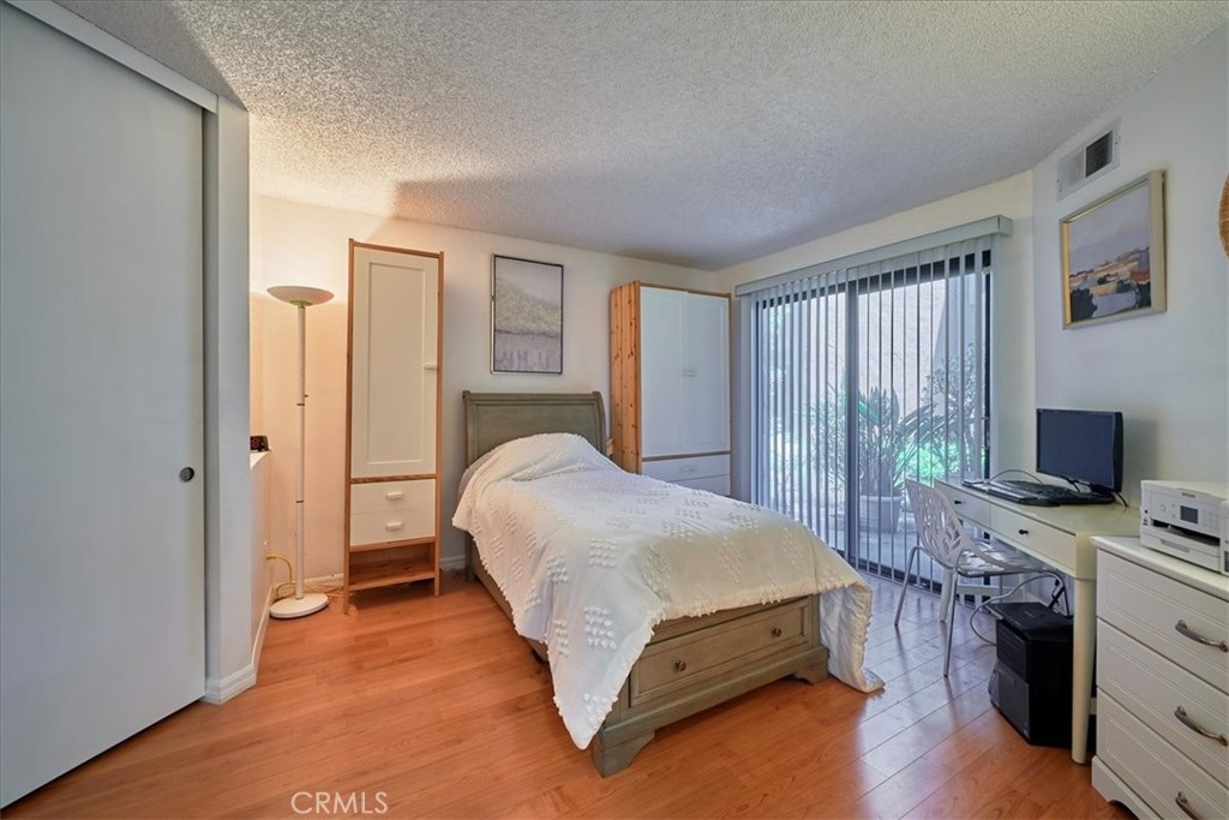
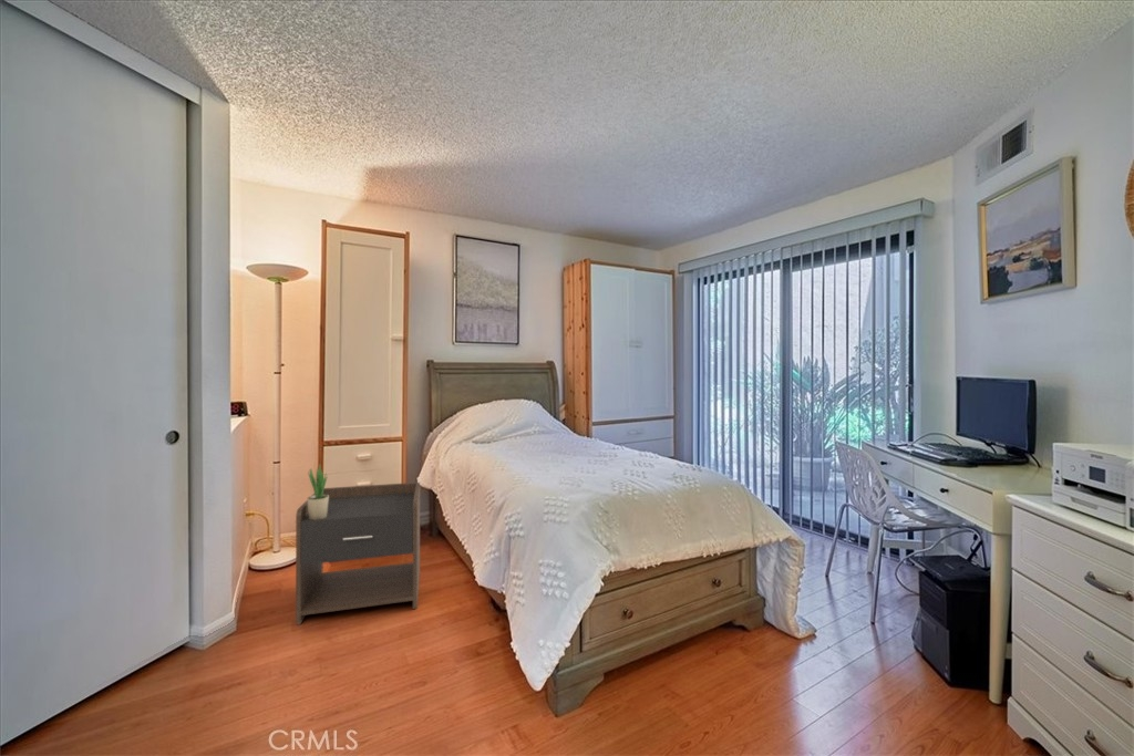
+ nightstand (364, 546)
+ potted plant (317, 488)
